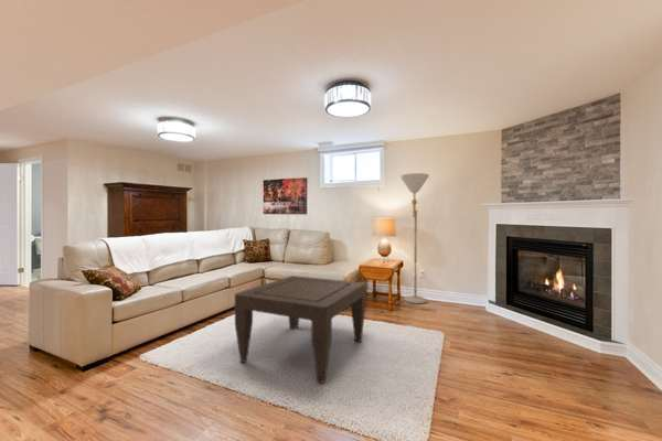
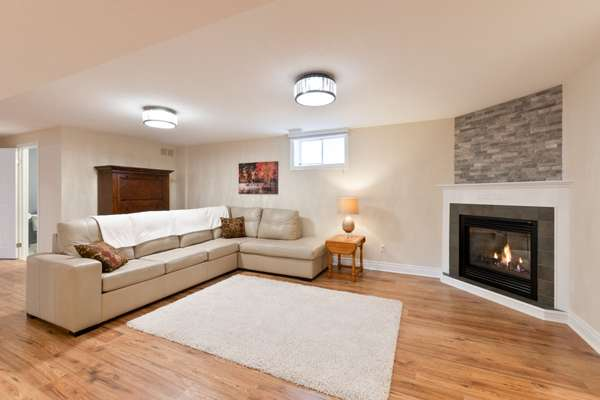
- coffee table (305, 319)
- floor lamp (415, 238)
